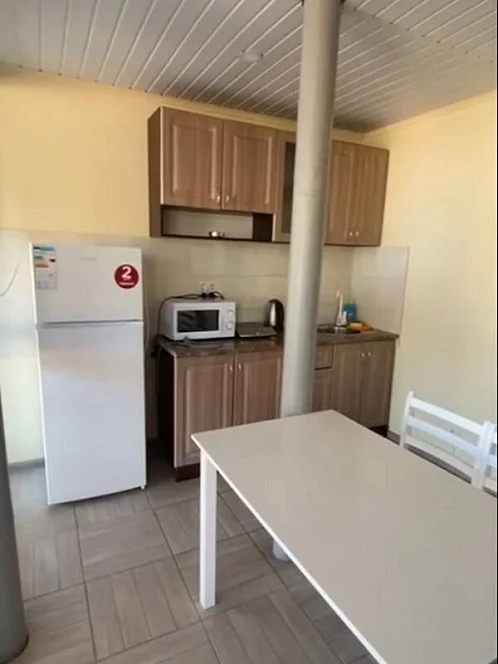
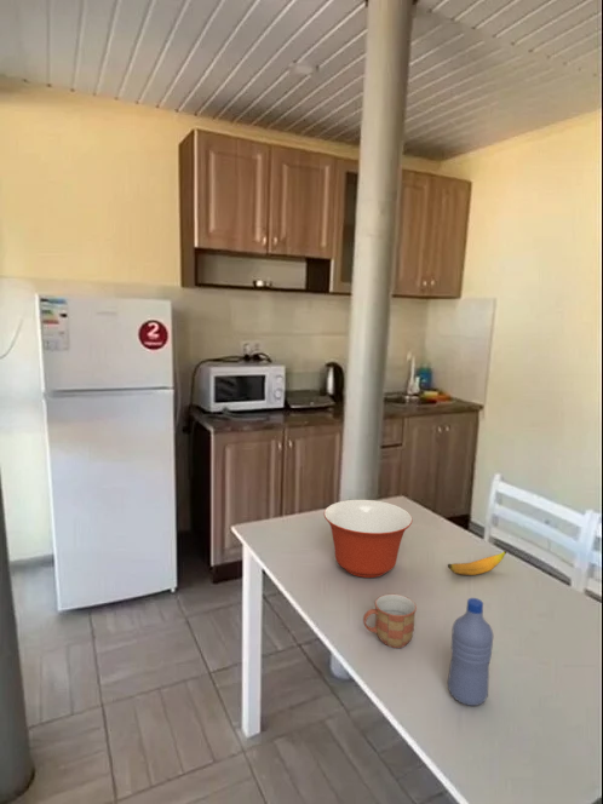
+ mixing bowl (366, 540)
+ banana (477, 563)
+ water bottle (471, 648)
+ mug (389, 621)
